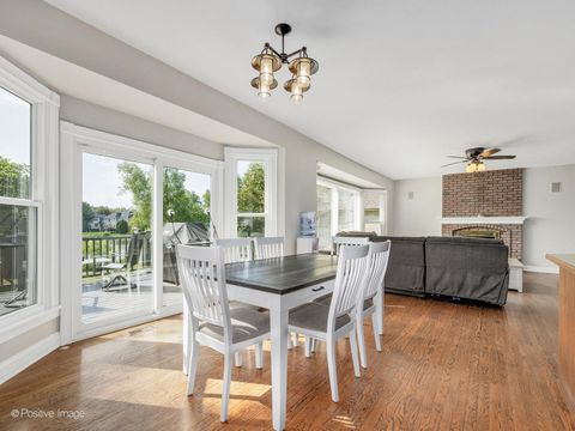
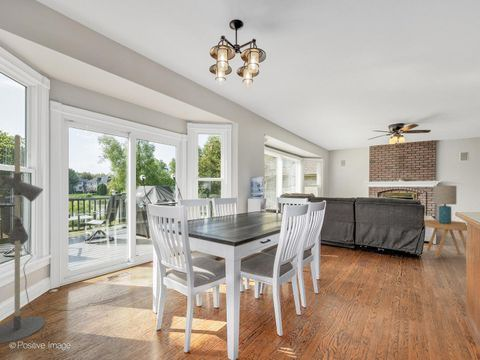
+ lamp (444, 204)
+ side table (444, 239)
+ floor lamp (27, 234)
